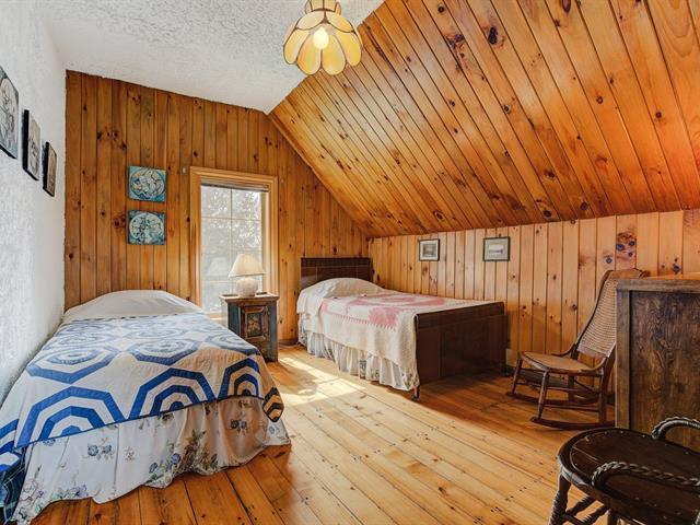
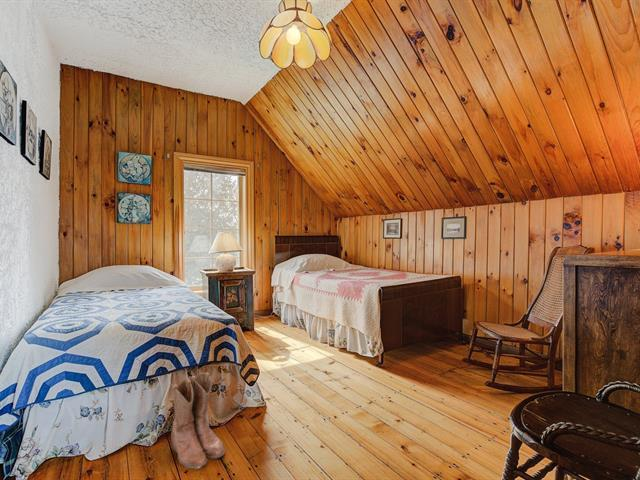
+ boots (197, 414)
